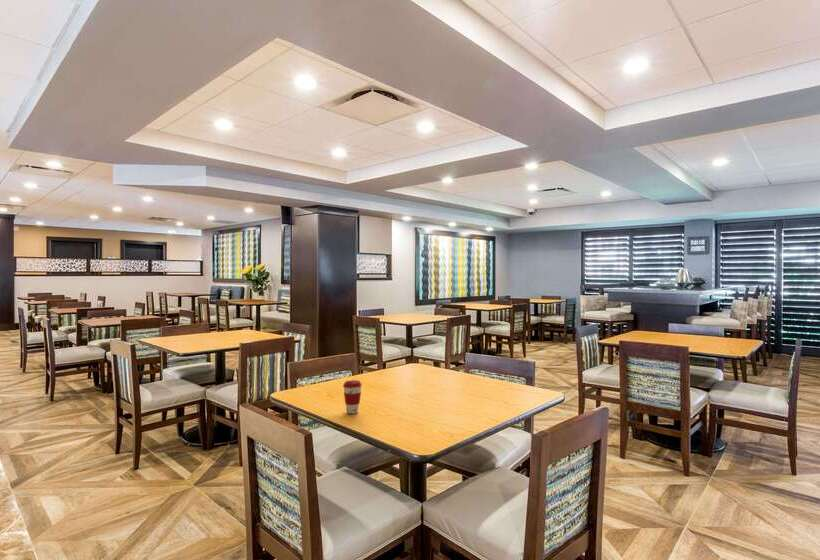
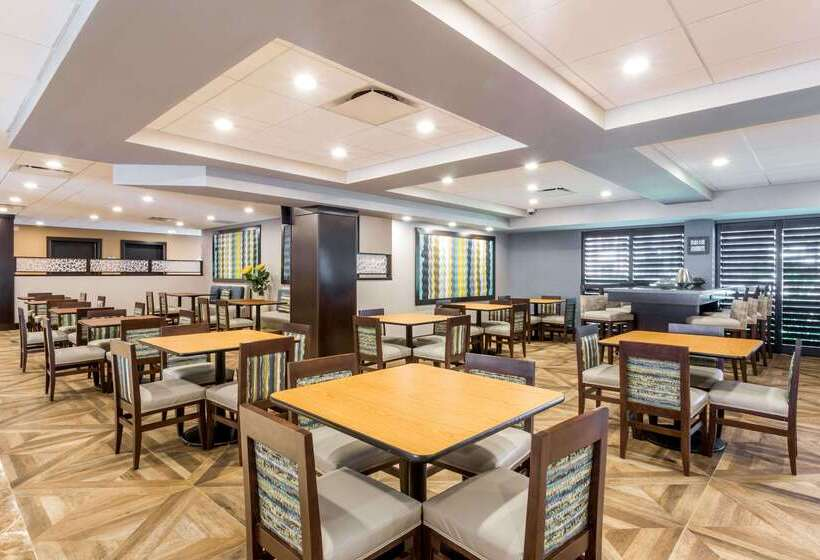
- coffee cup (352, 396)
